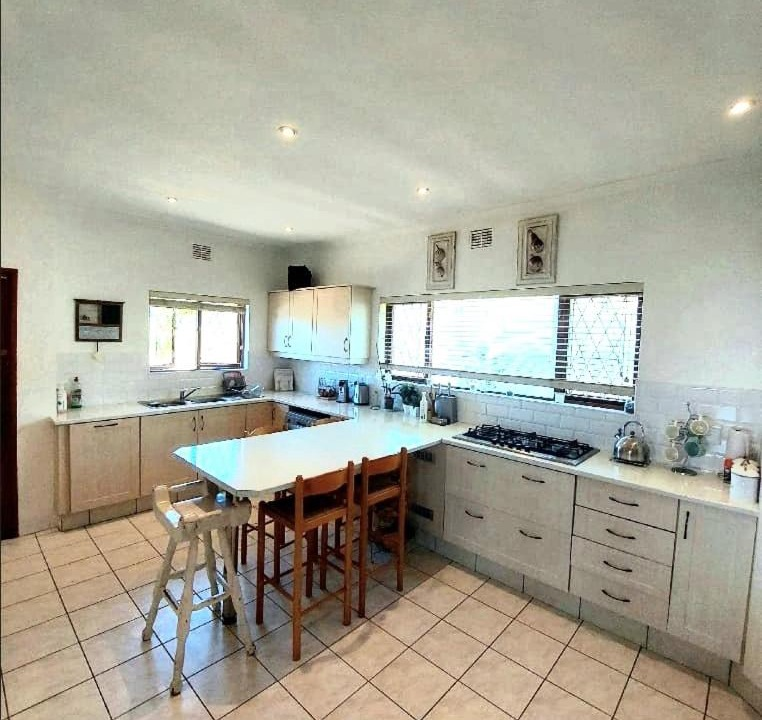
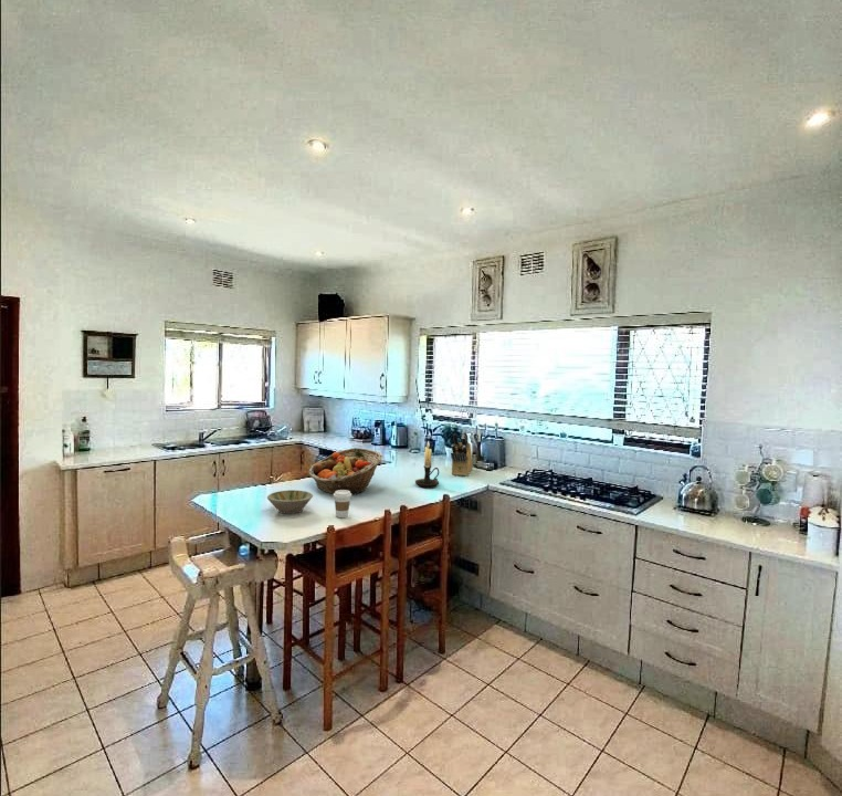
+ bowl (290, 502)
+ fruit basket (345, 469)
+ coffee cup (341, 503)
+ candle holder (430, 462)
+ knife block (462, 451)
